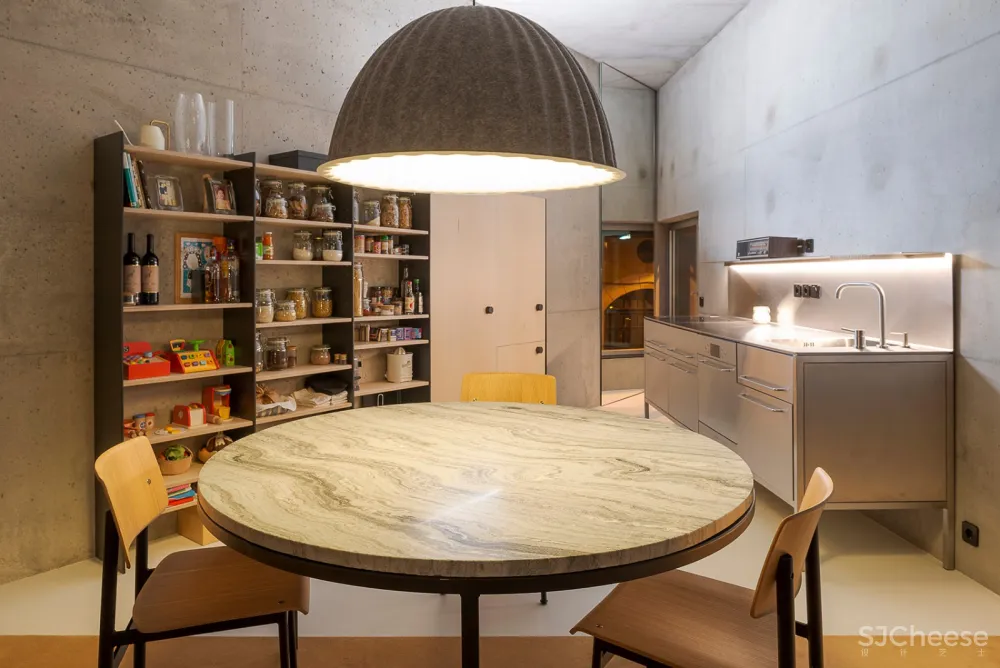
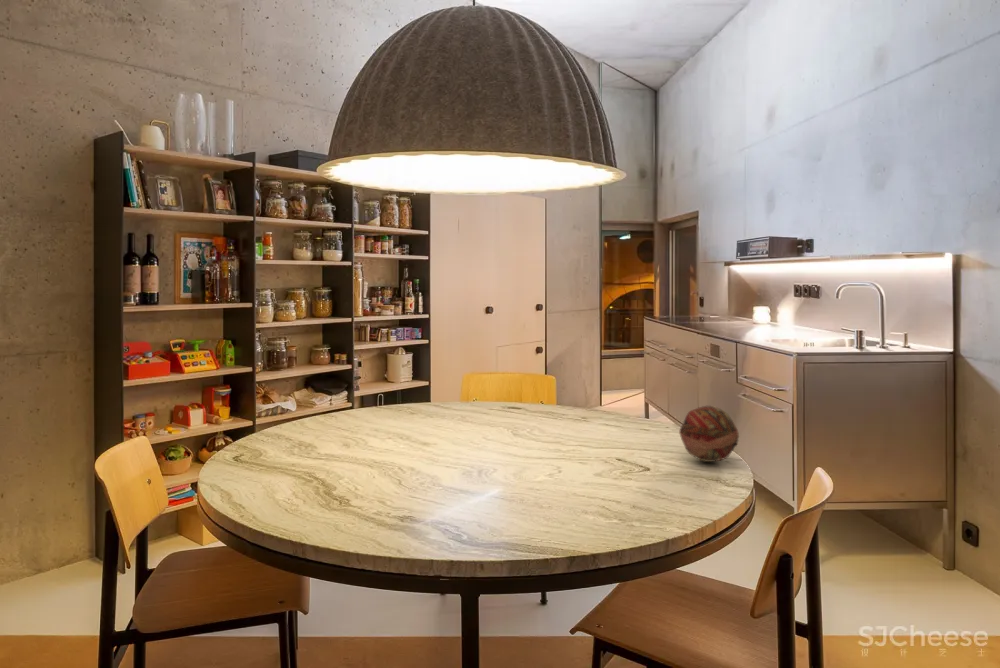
+ decorative ball (708, 433)
